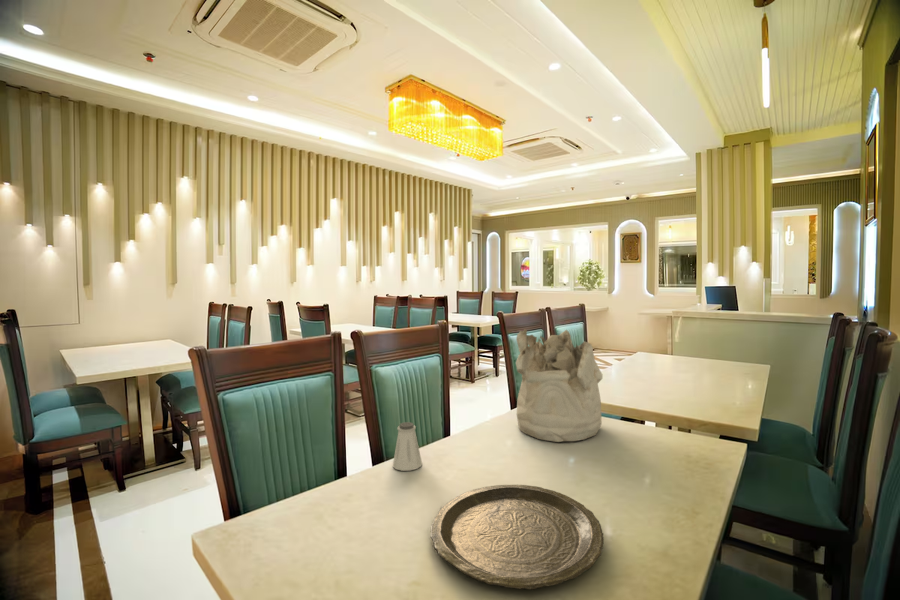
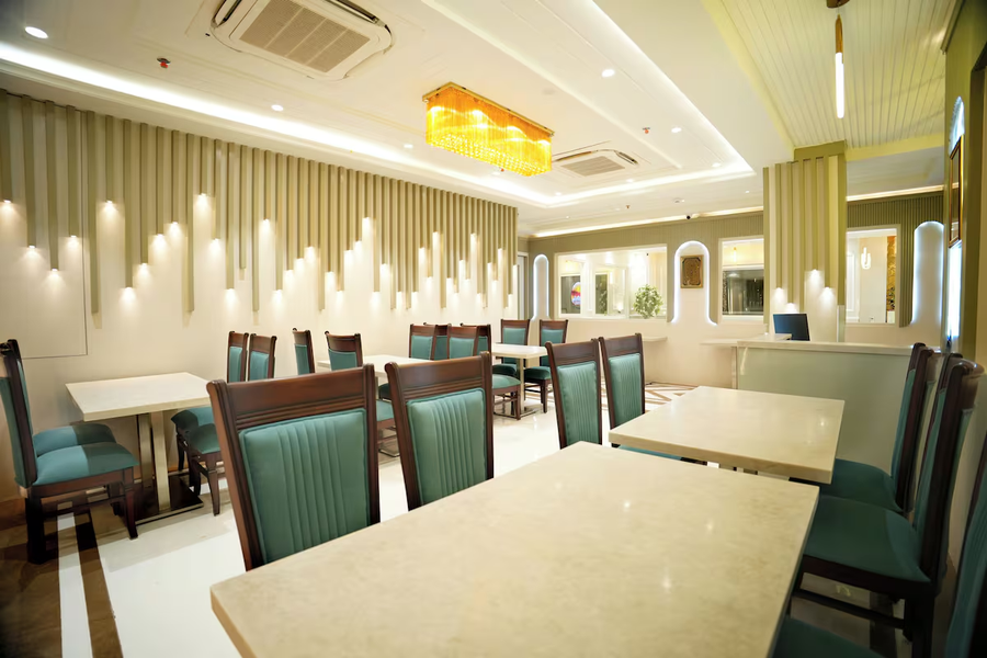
- plate (515, 529)
- saltshaker (406, 444)
- mineral sample (558, 379)
